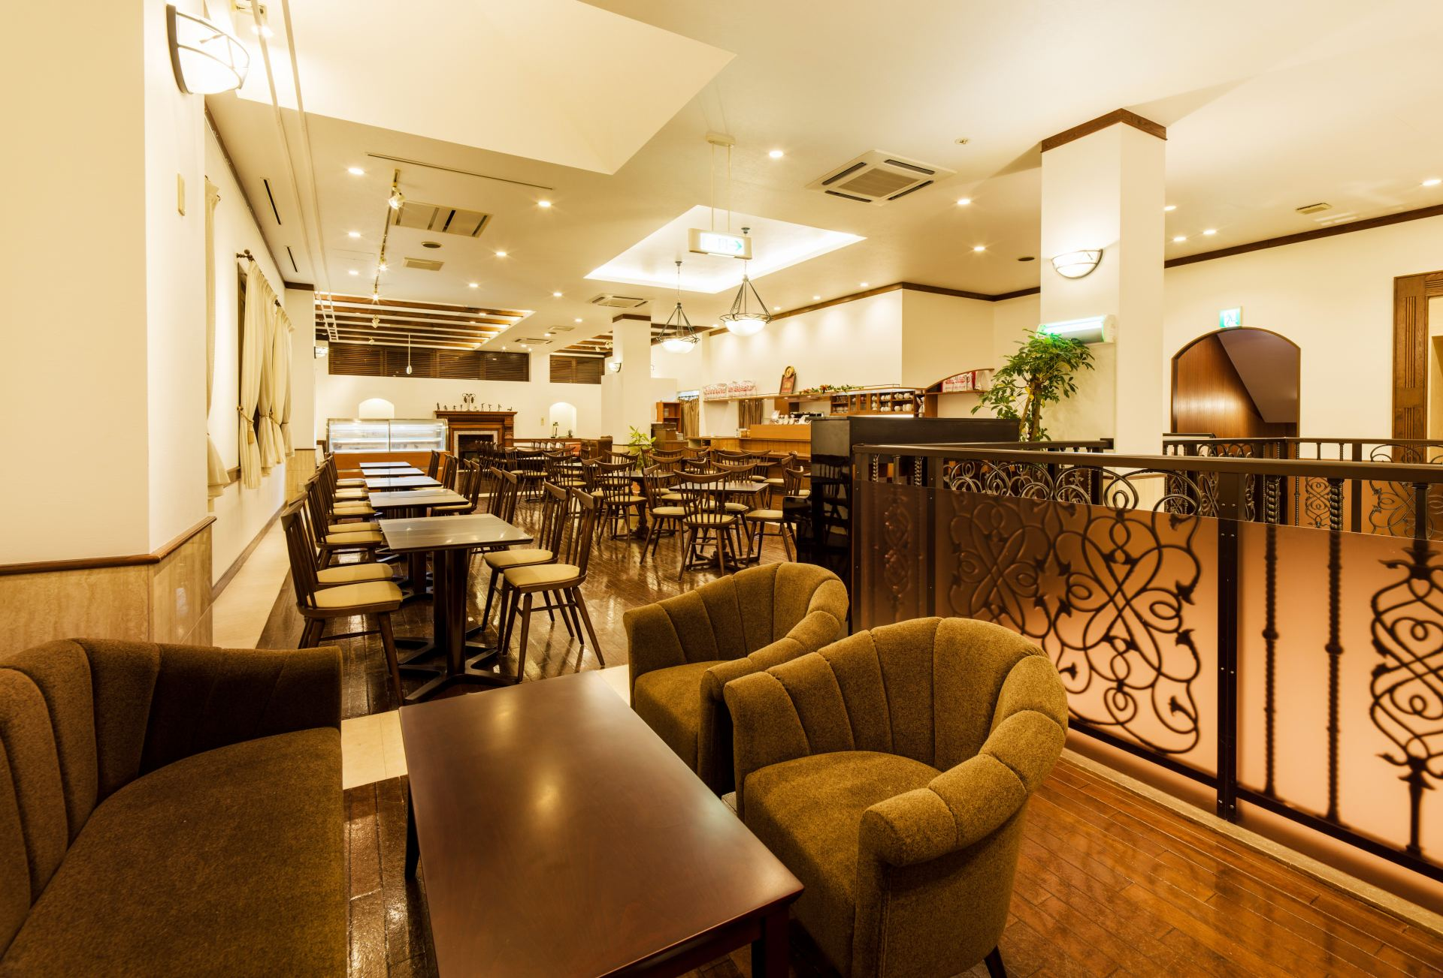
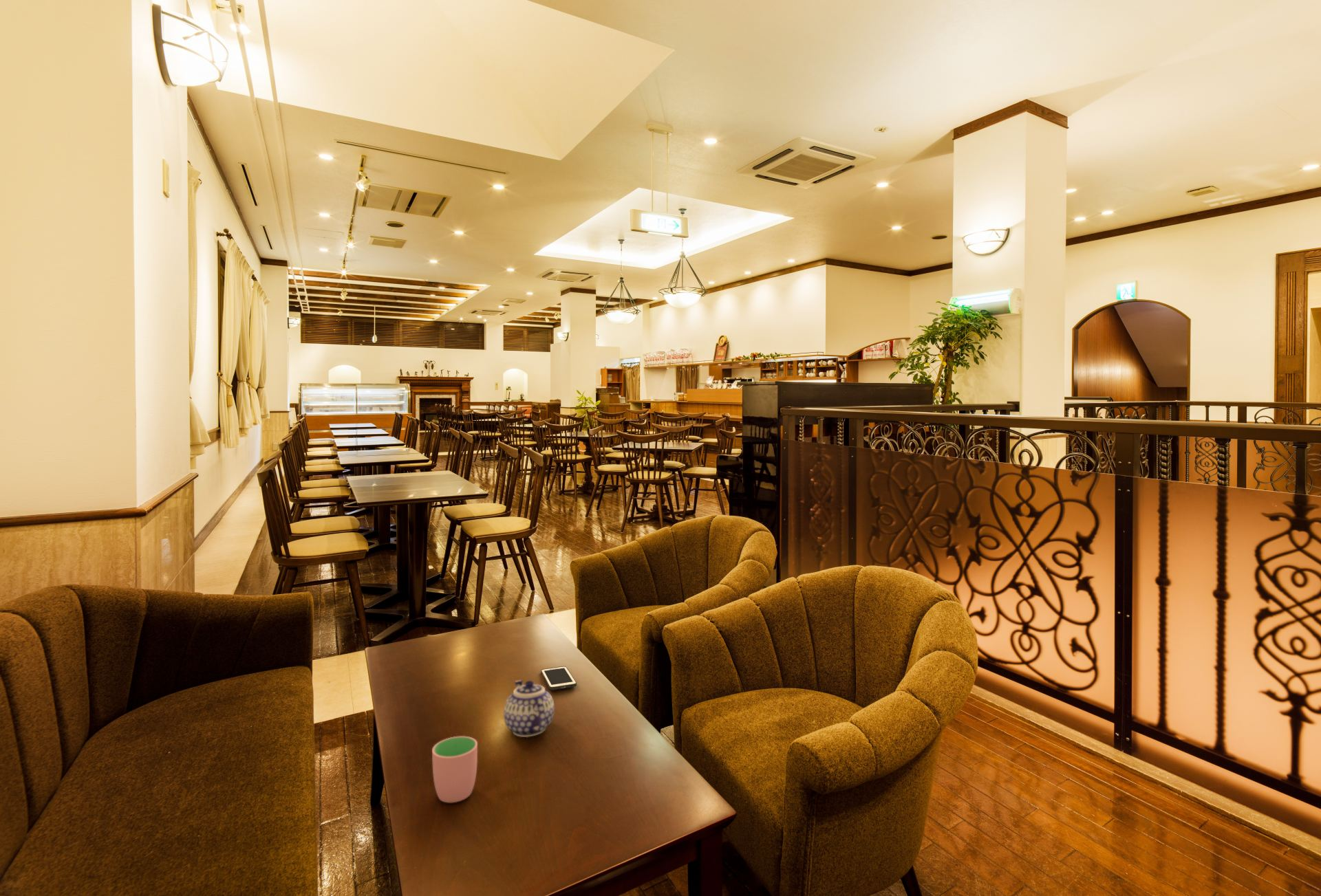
+ cell phone (558, 677)
+ cup (455, 766)
+ teapot (529, 705)
